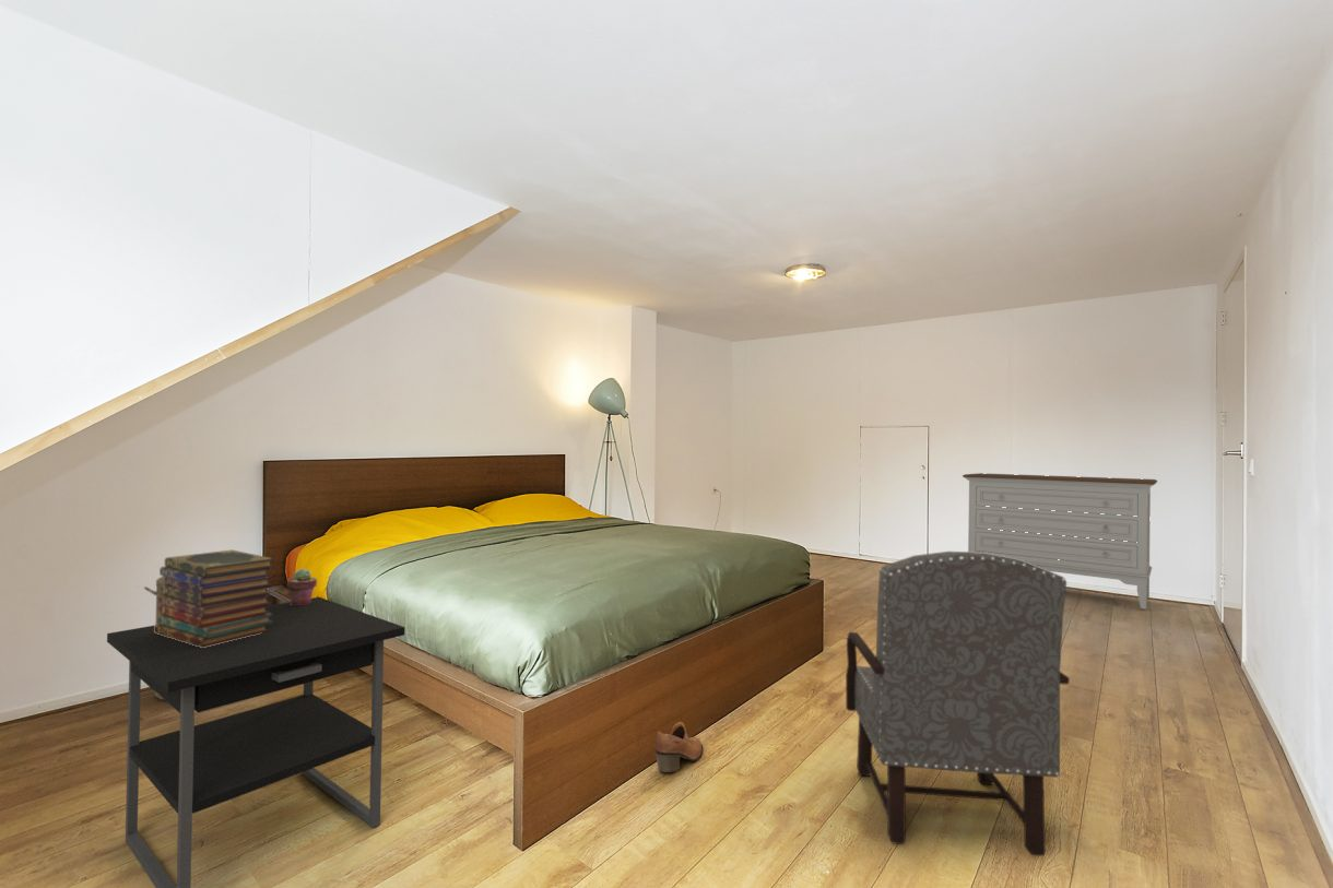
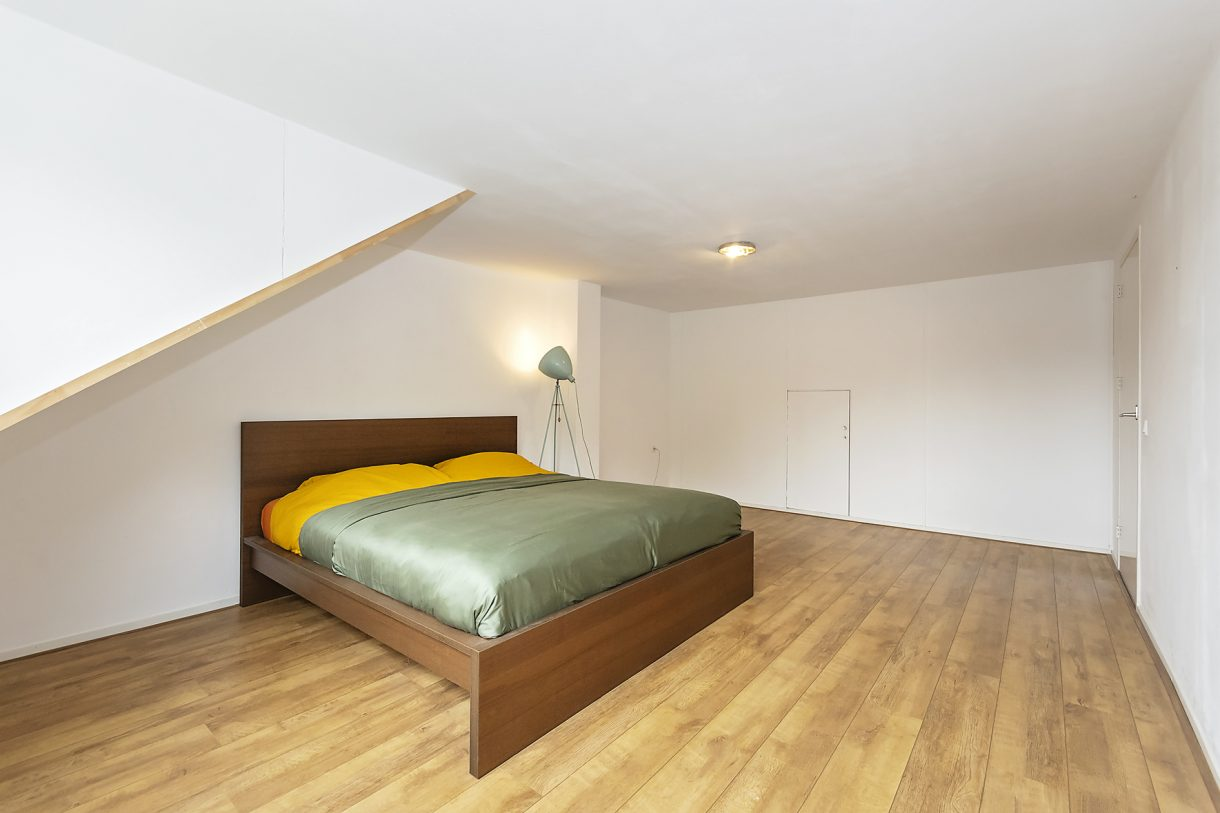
- potted succulent (302, 585)
- book stack (216, 594)
- shoe (681, 742)
- nightstand (258, 731)
- dresser (1054, 533)
- armchair (944, 677)
- laundry hamper (163, 614)
